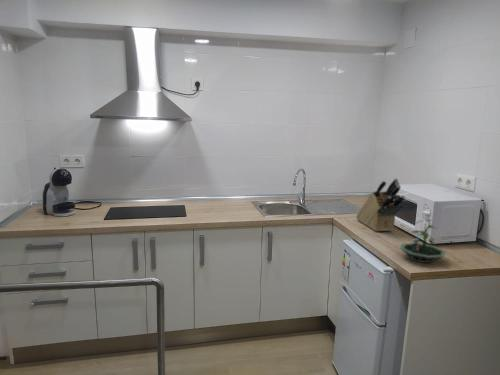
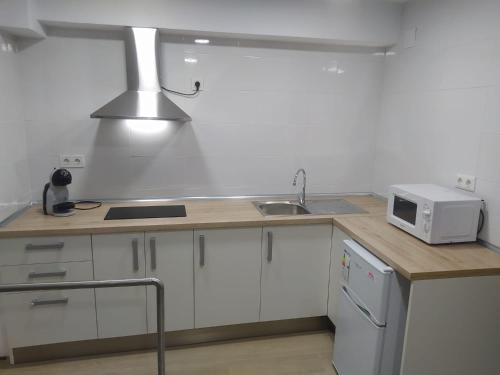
- terrarium (426, 228)
- knife block (379, 202)
